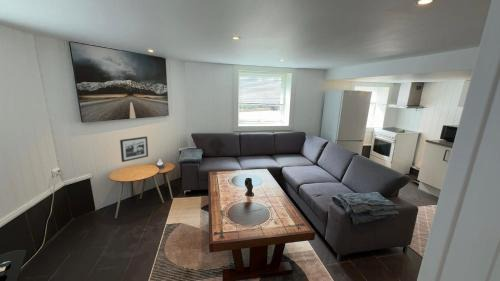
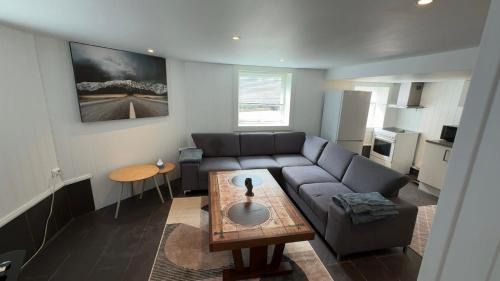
- picture frame (134, 148)
